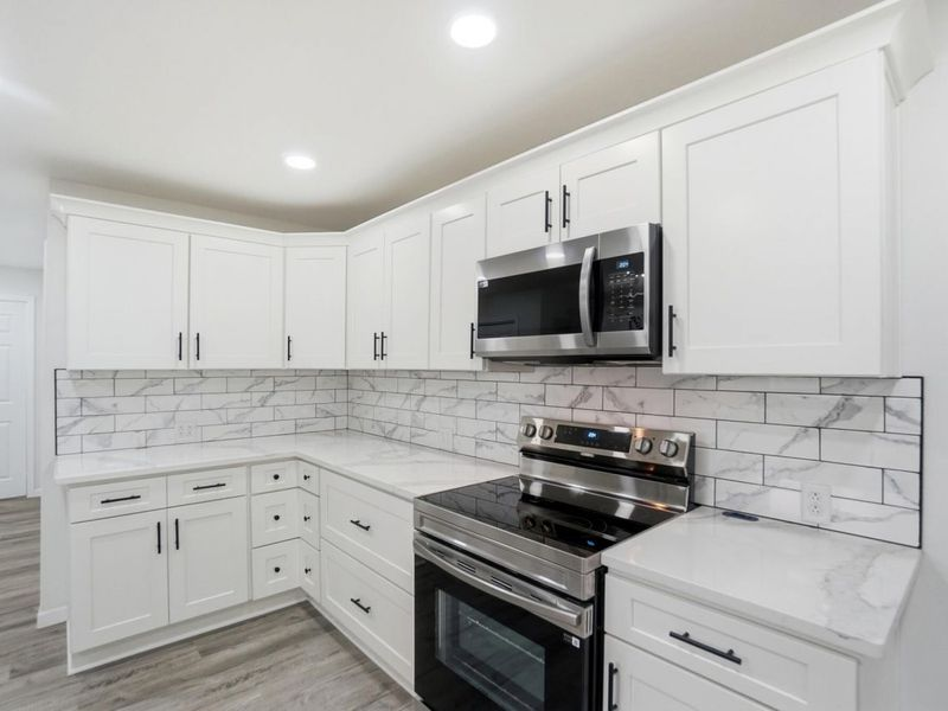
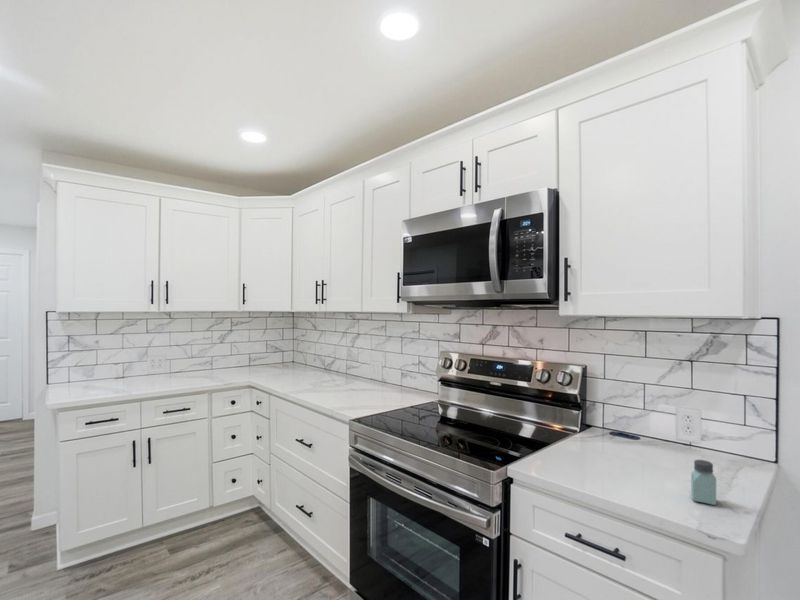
+ saltshaker (703, 481)
